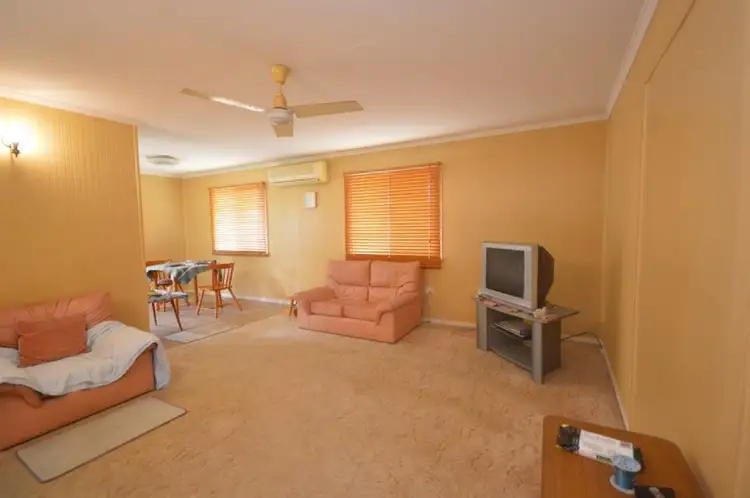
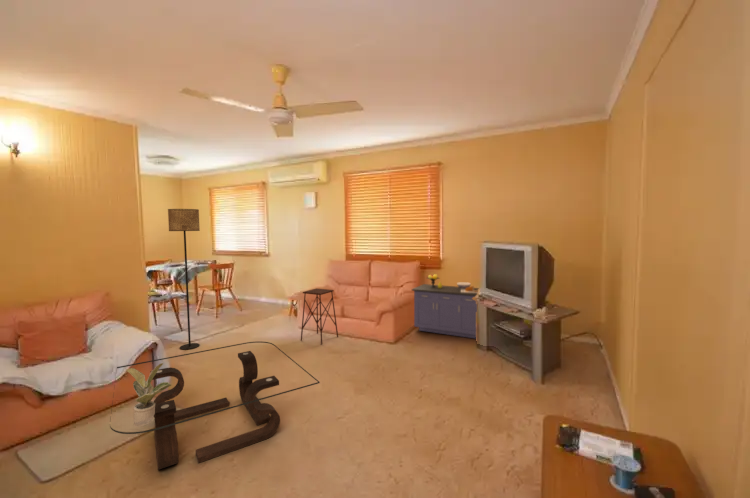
+ coffee table (213, 401)
+ floor lamp (186, 278)
+ side table (320, 314)
+ potted plant (150, 391)
+ storage cabinet (450, 303)
